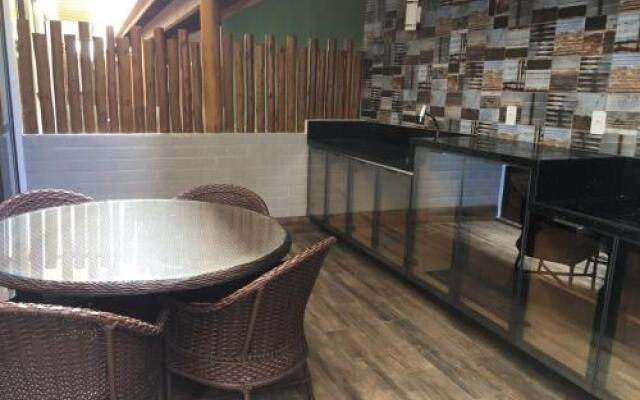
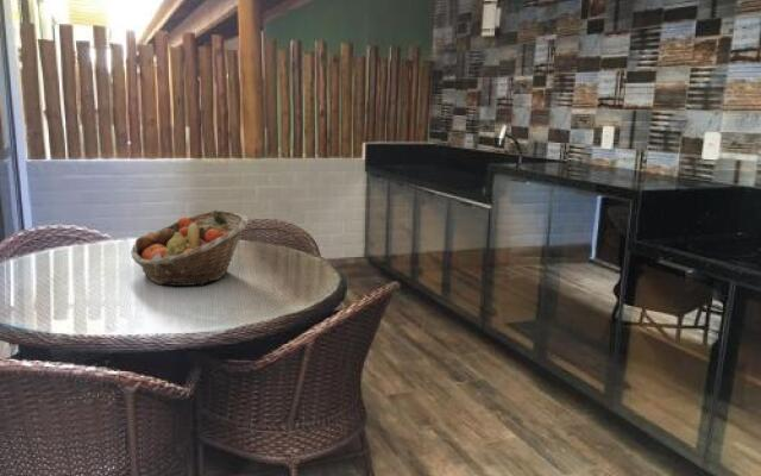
+ fruit basket (190, 245)
